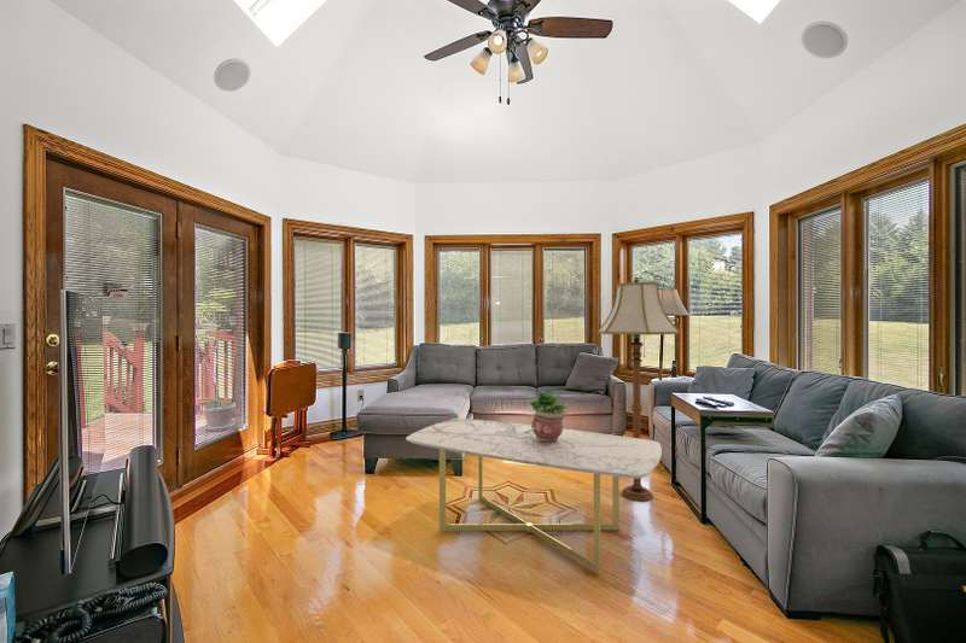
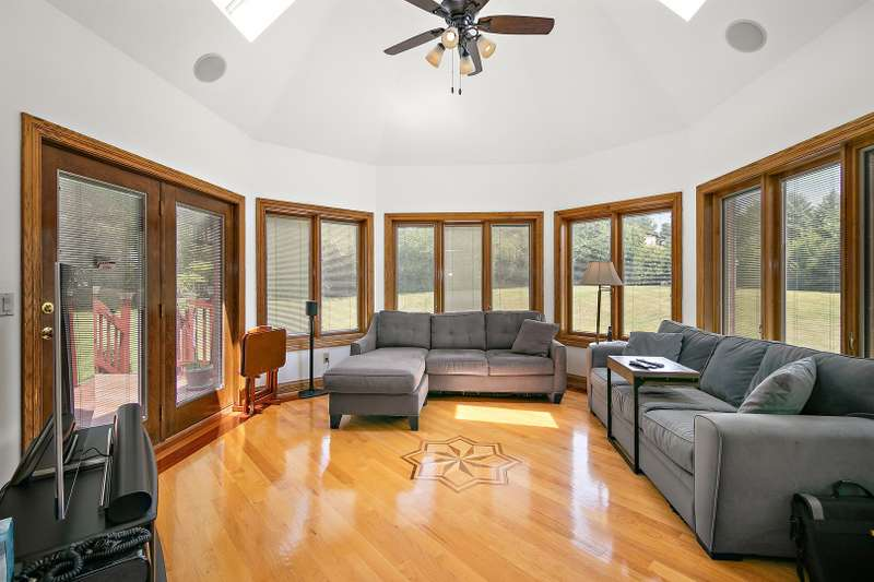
- coffee table (535, 464)
- floor lamp (636, 385)
- potted plant (549, 414)
